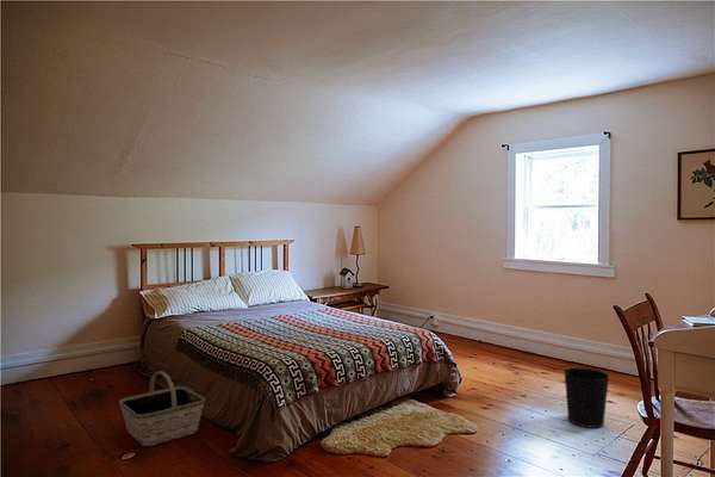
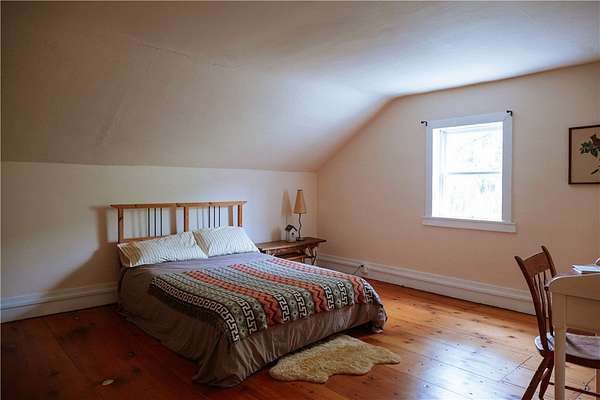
- basket (162, 402)
- wastebasket (585, 397)
